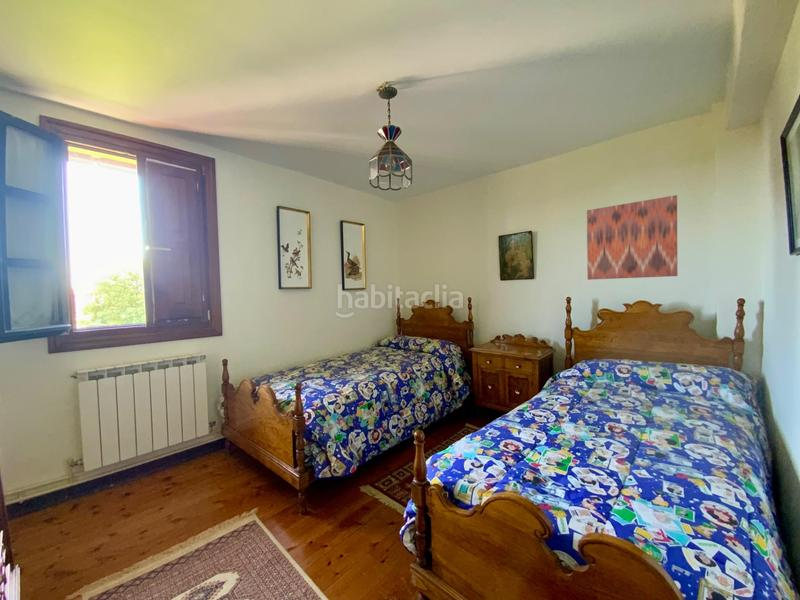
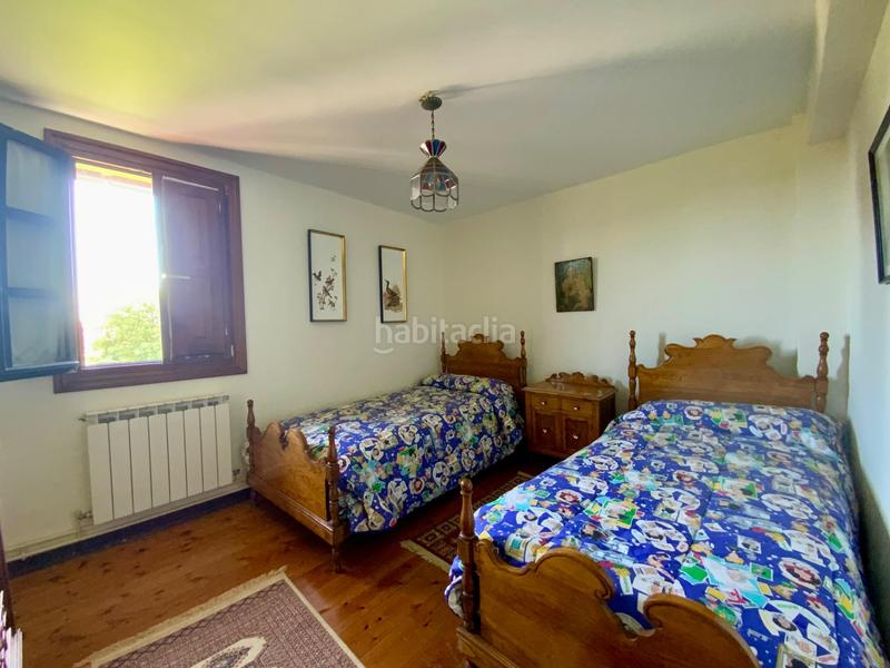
- wall art (628, 240)
